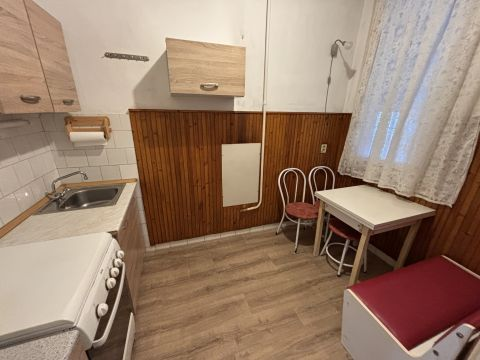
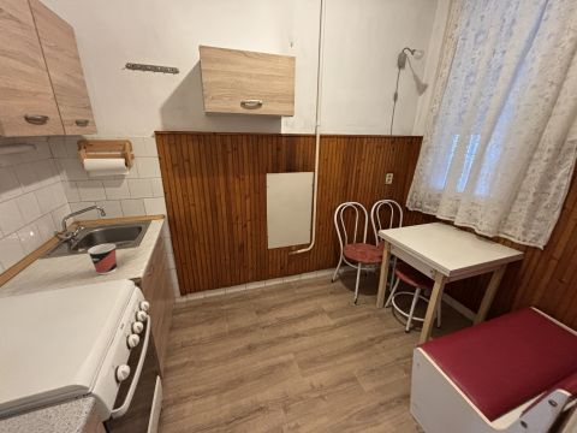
+ cup (105, 259)
